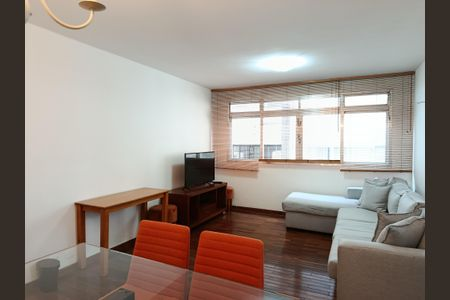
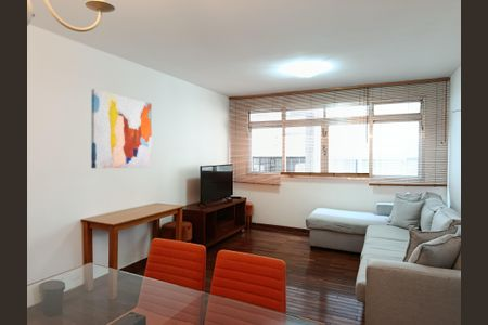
+ wall art (124, 132)
